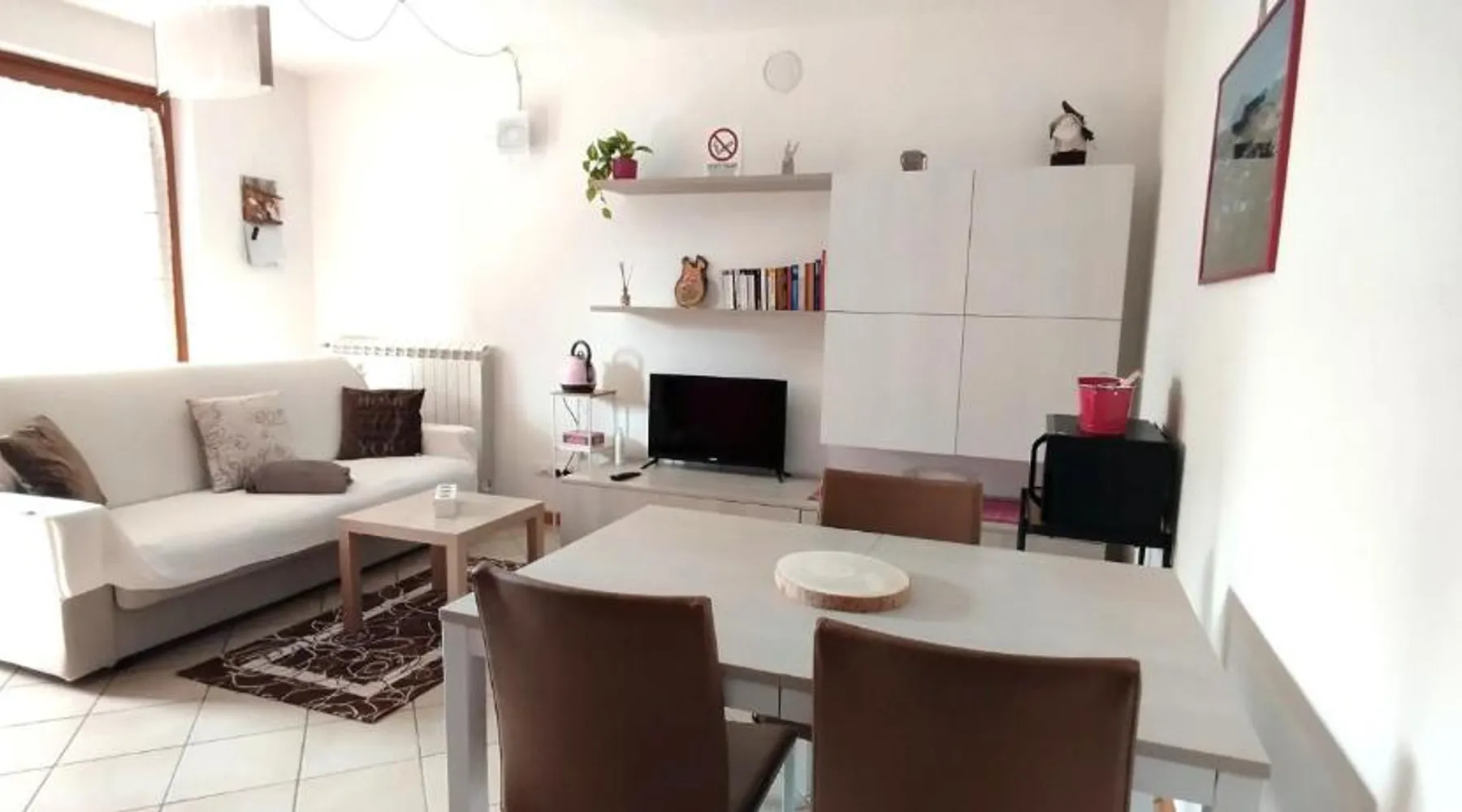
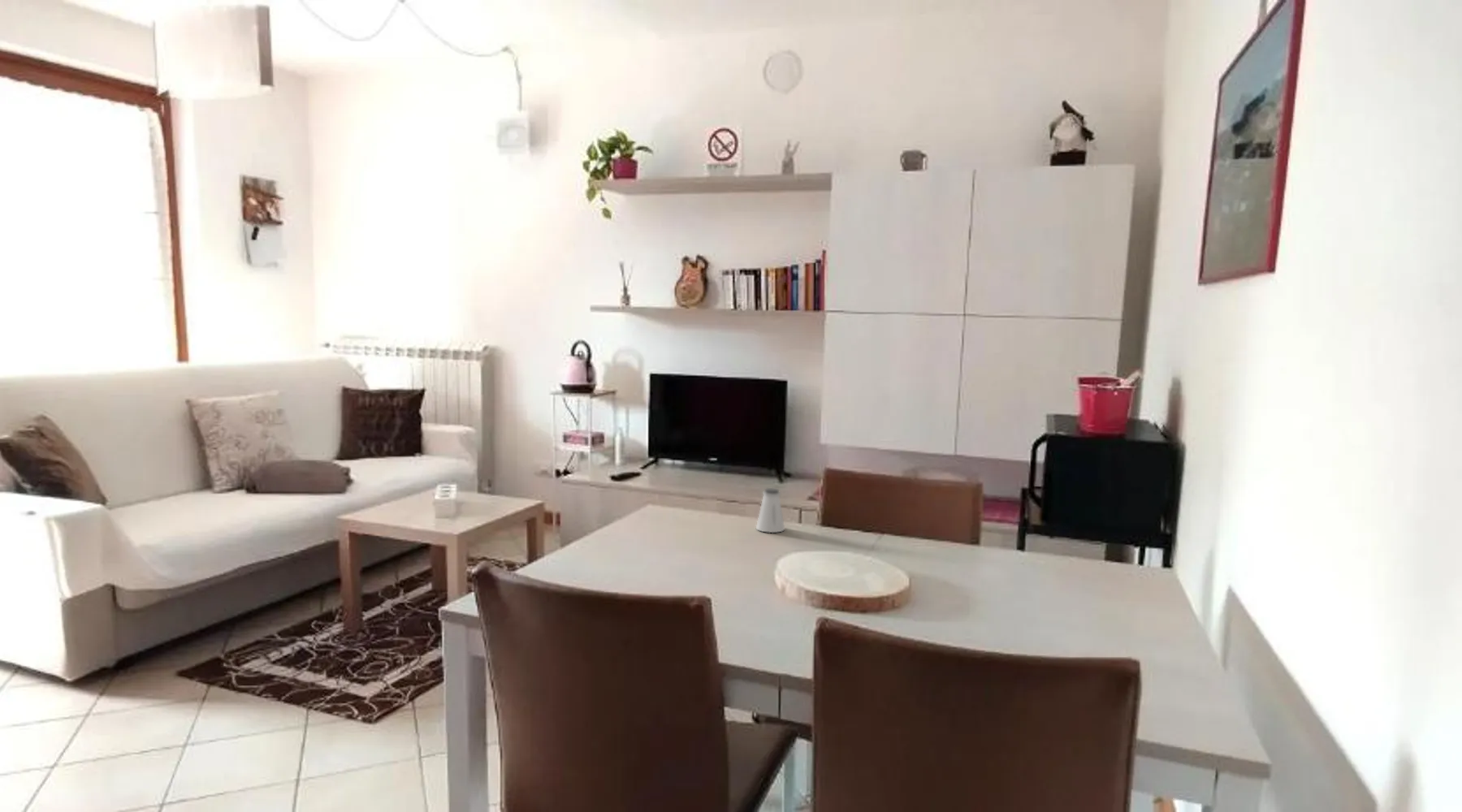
+ saltshaker (771, 509)
